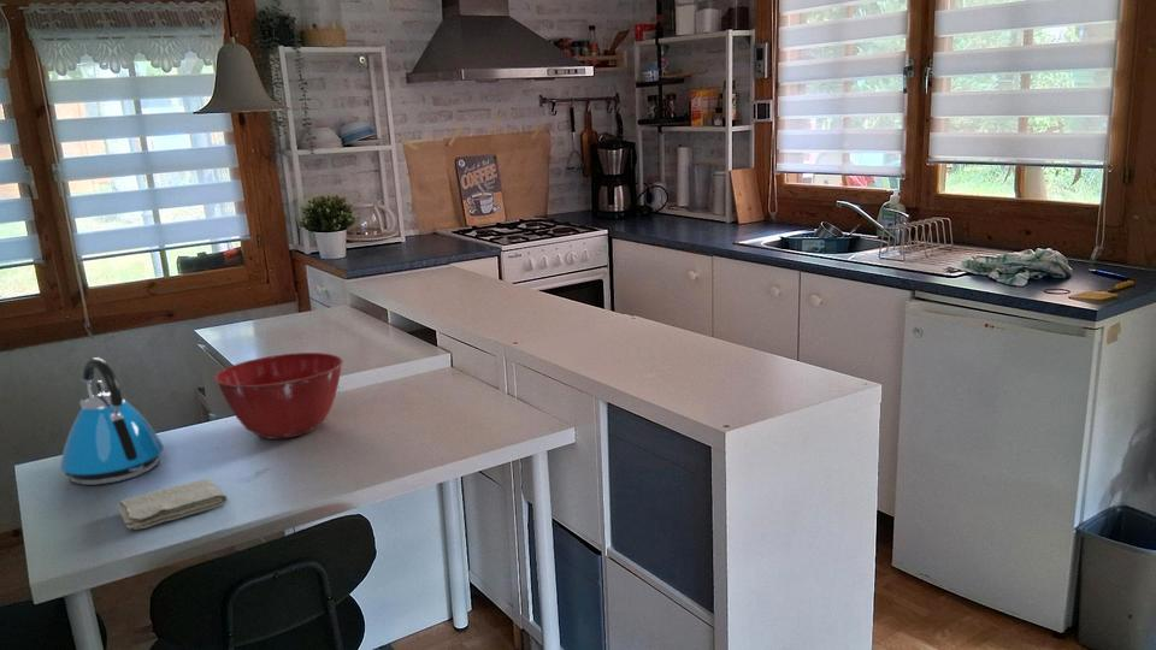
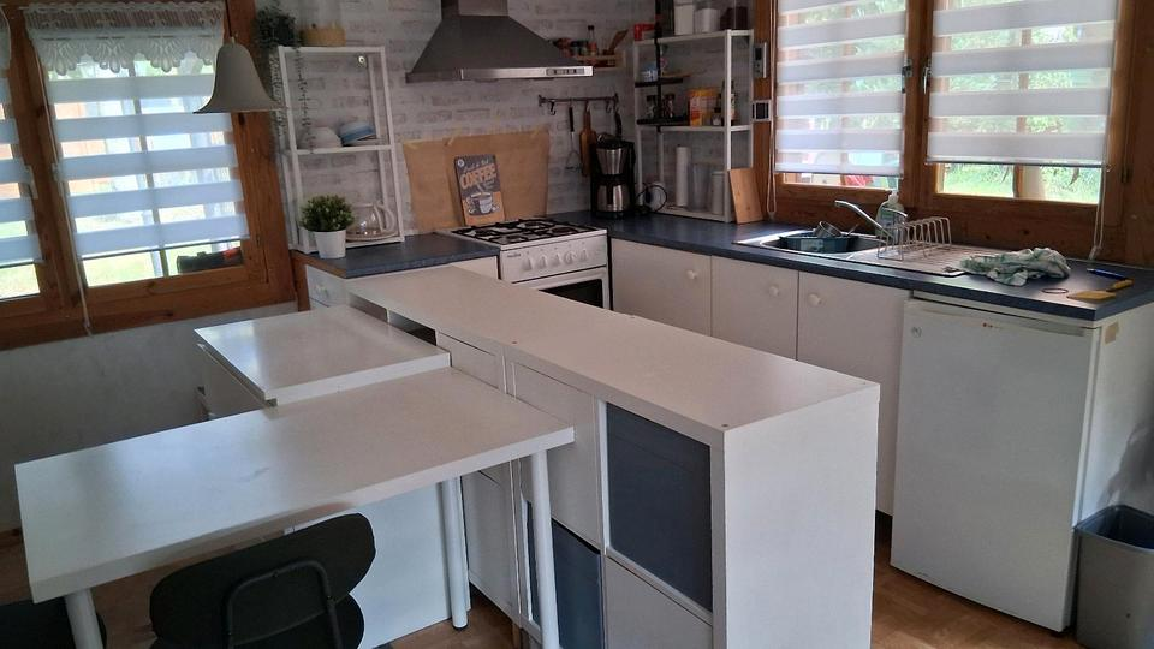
- washcloth (171, 502)
- mixing bowl (283, 397)
- kettle (106, 414)
